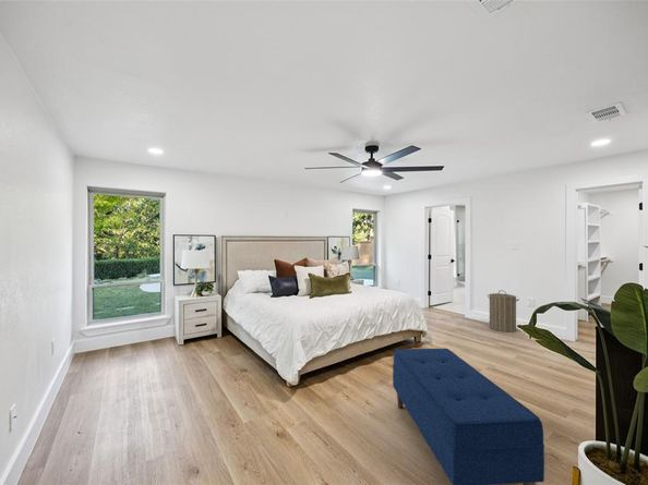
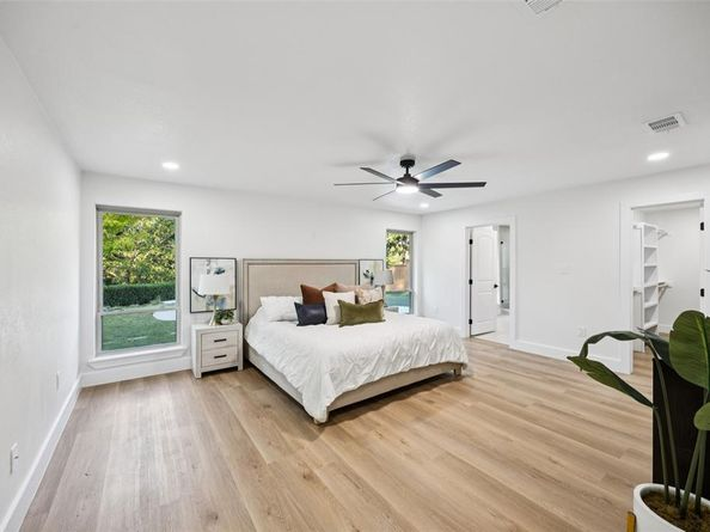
- bench (449, 410)
- laundry hamper (502, 308)
